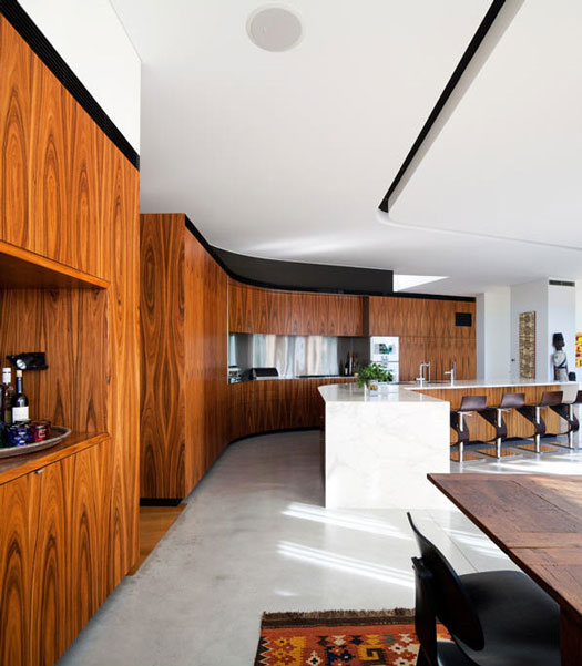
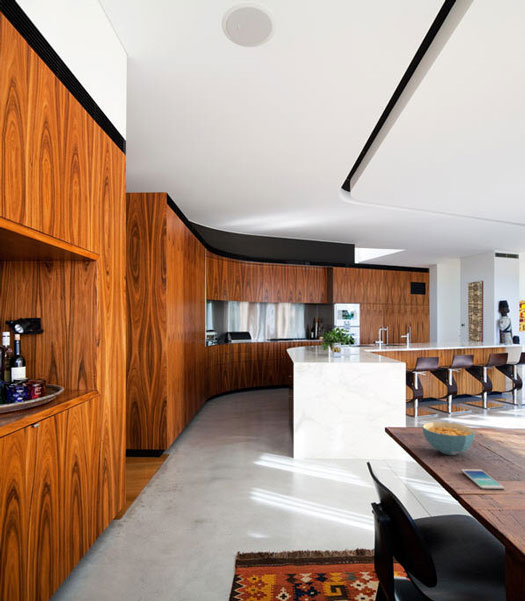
+ smartphone (481, 479)
+ cereal bowl (448, 440)
